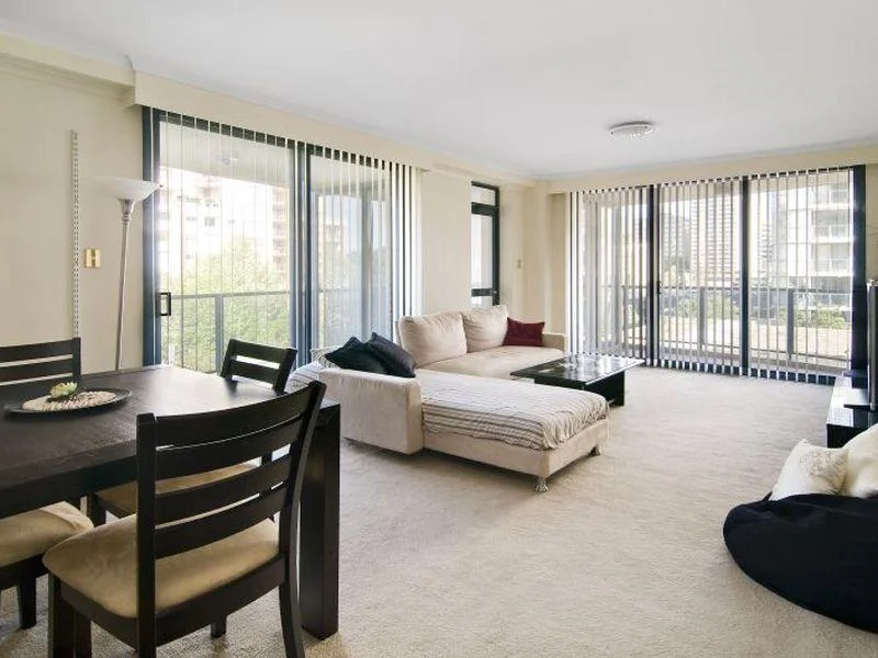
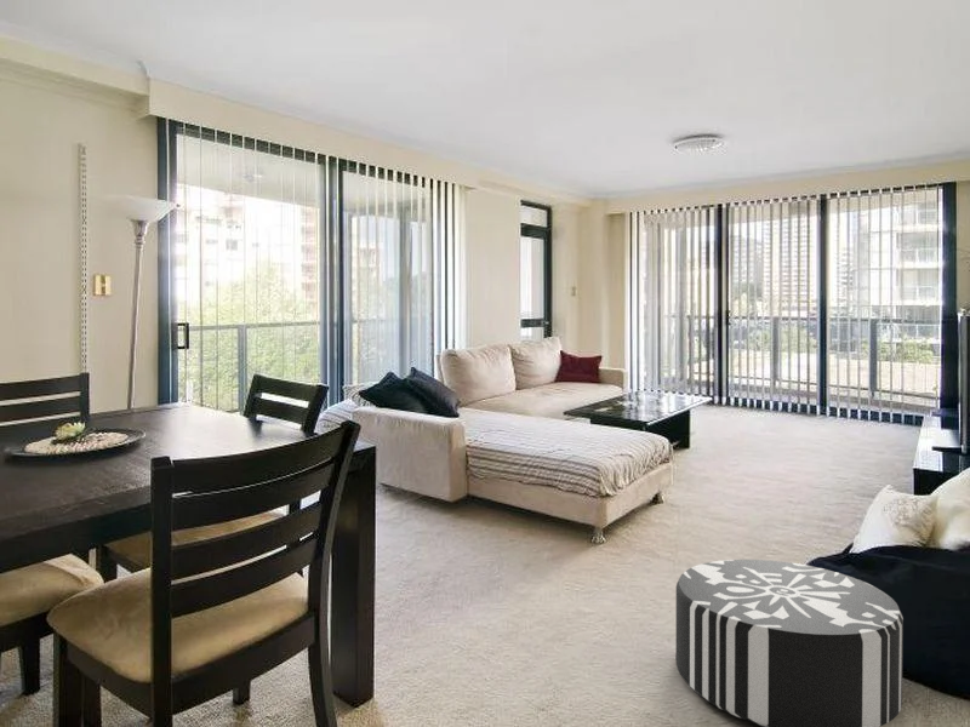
+ pouf (782, 635)
